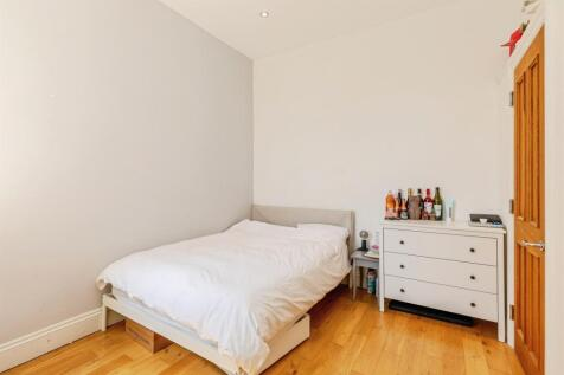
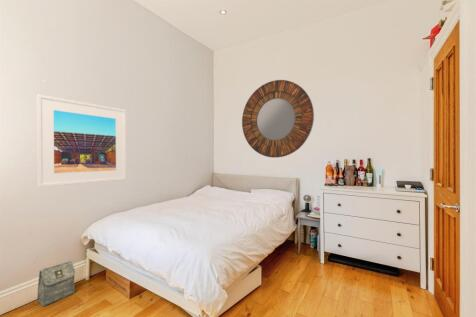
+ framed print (87, 143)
+ home mirror (275, 119)
+ bag (56, 281)
